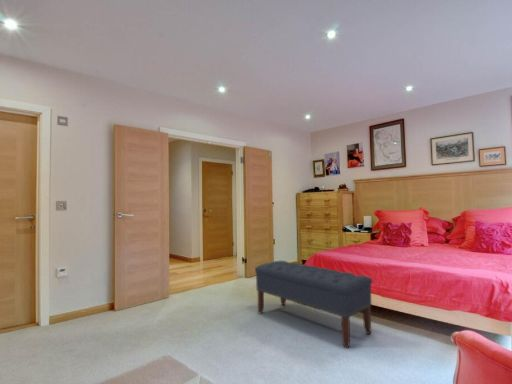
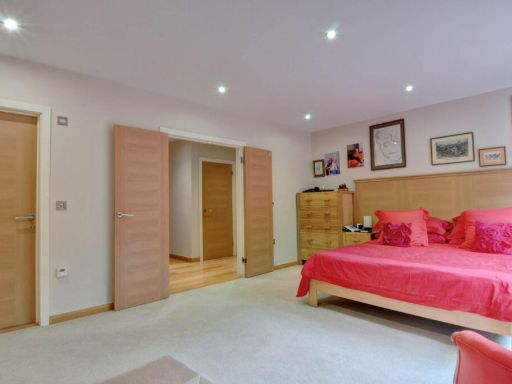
- bench (308, 295)
